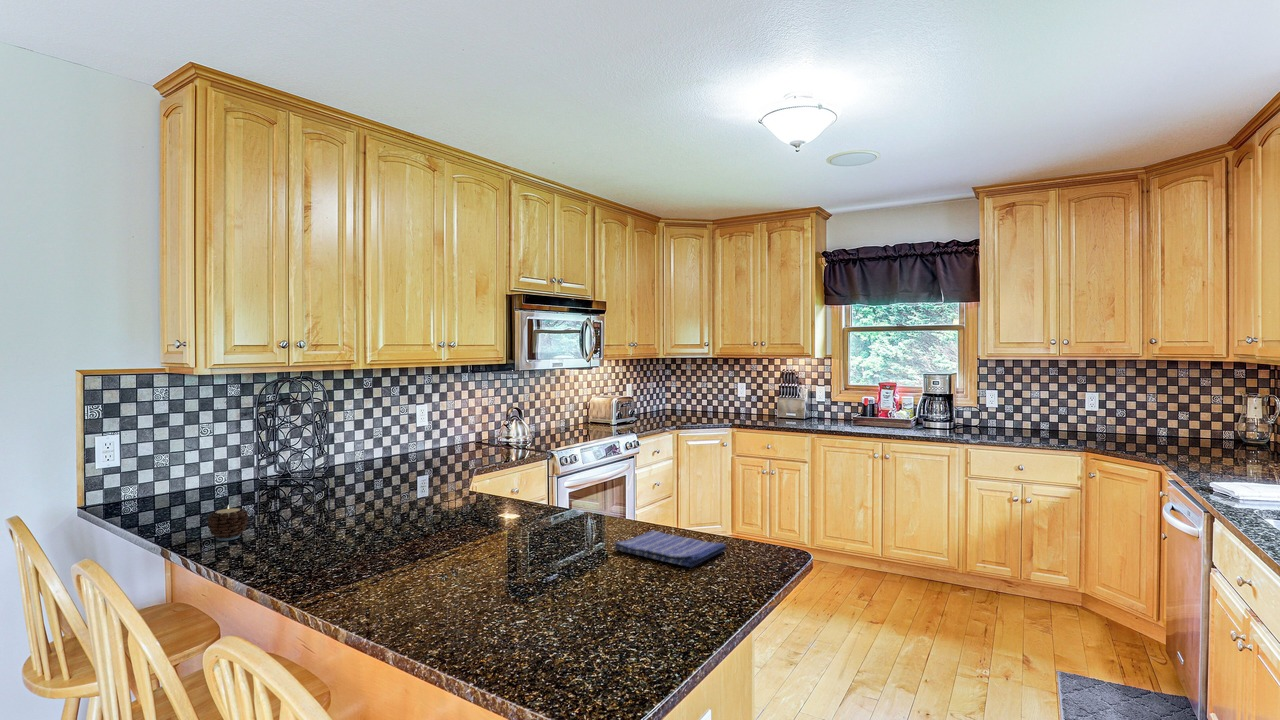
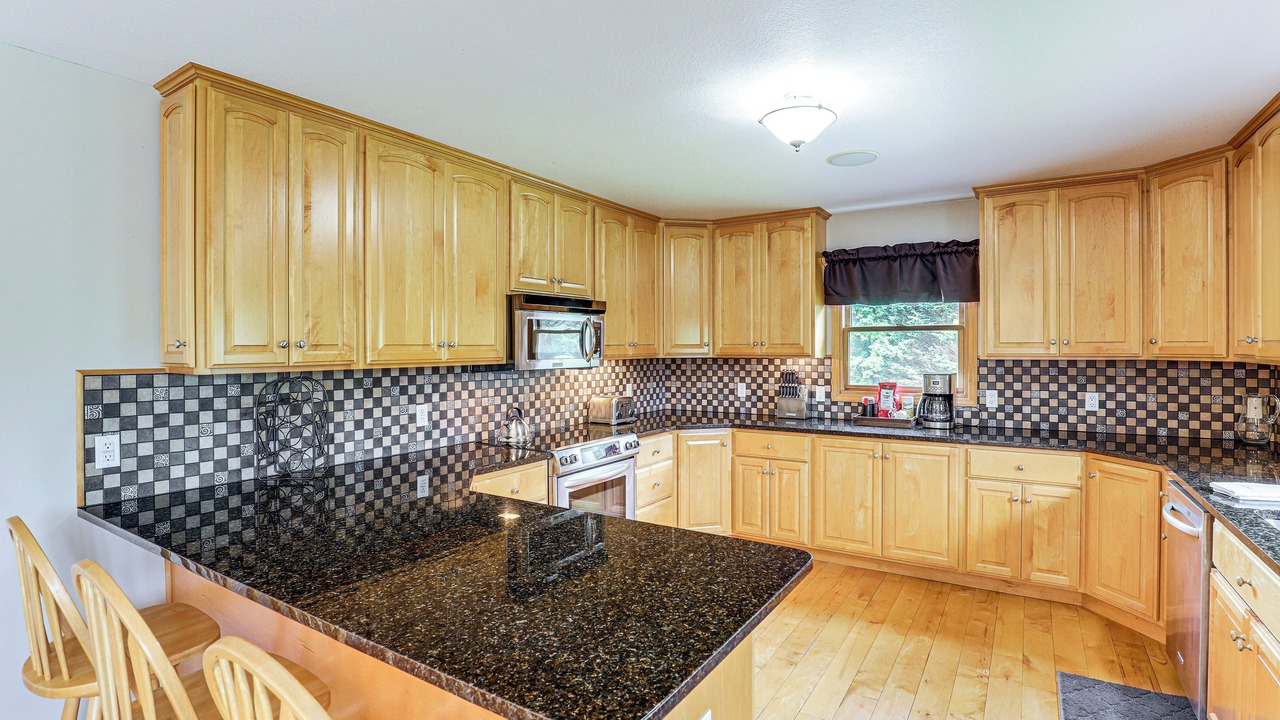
- candle (228, 521)
- dish towel (670, 545)
